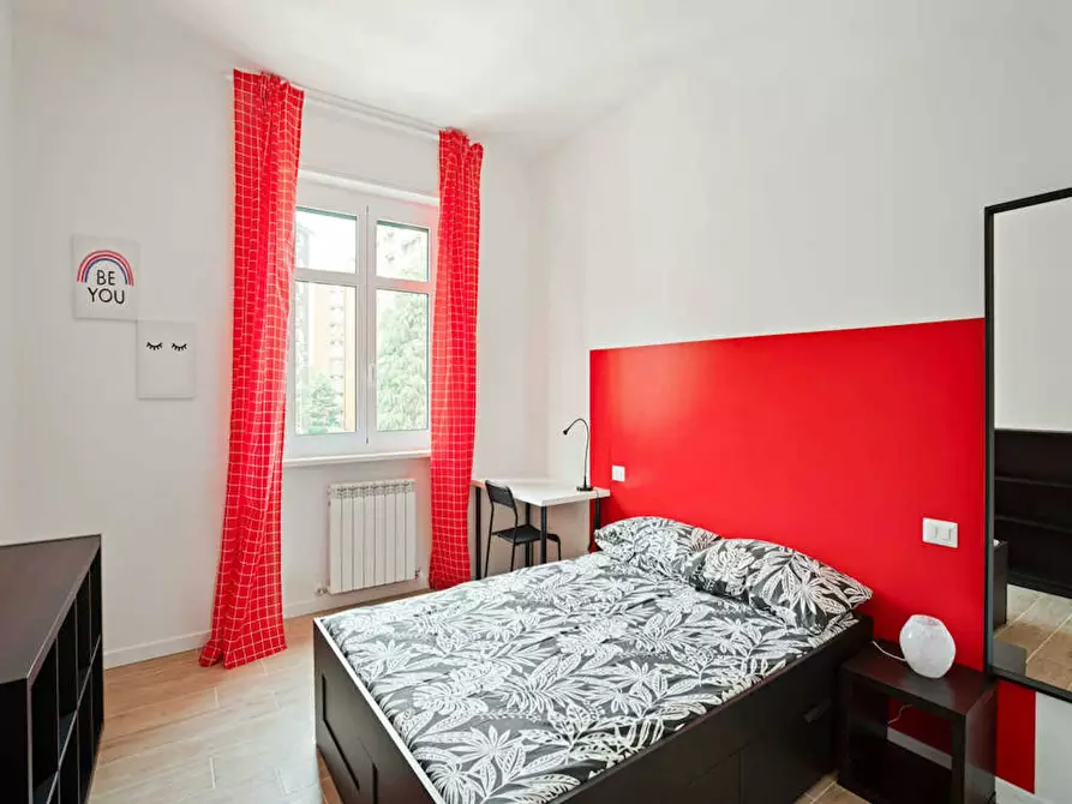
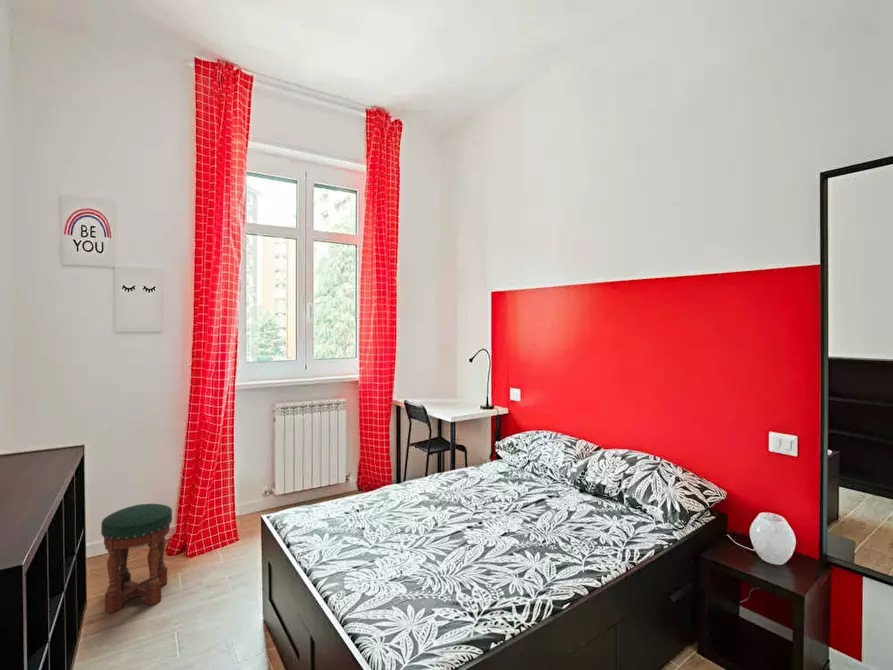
+ stool (137, 546)
